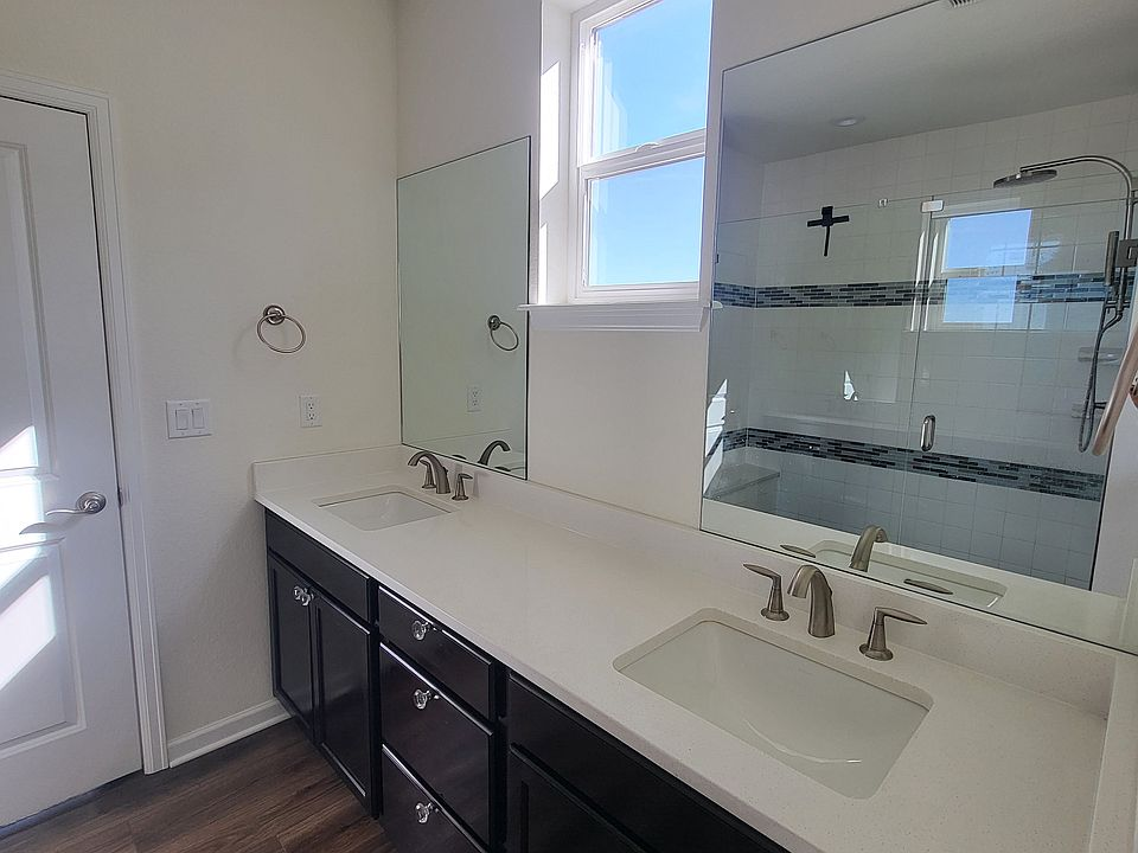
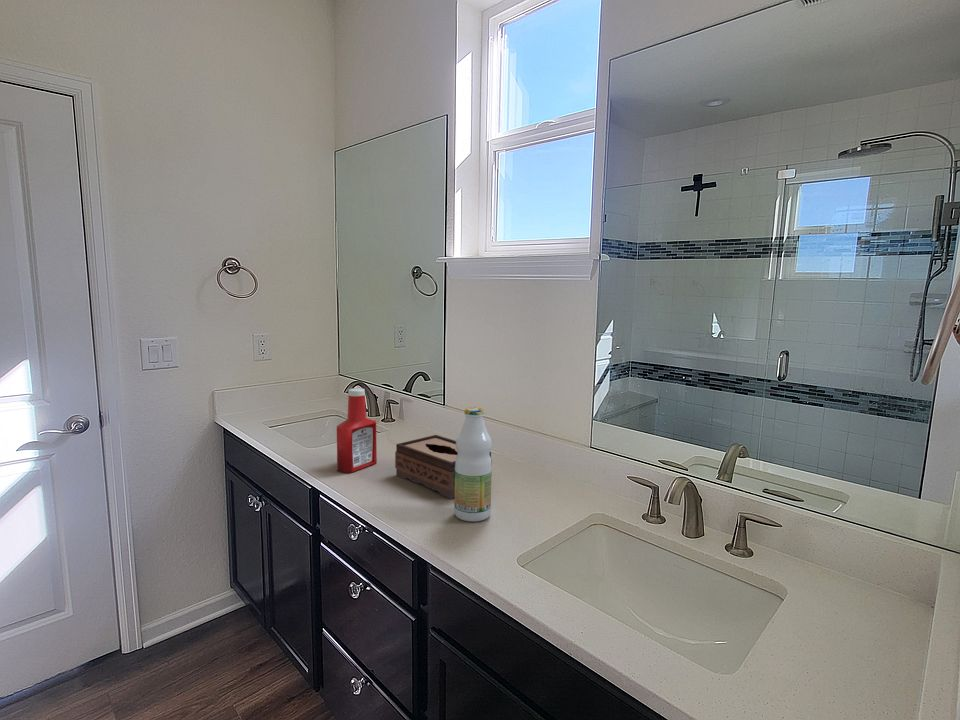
+ tissue box (442, 463)
+ soap bottle (357, 428)
+ bottle (473, 462)
